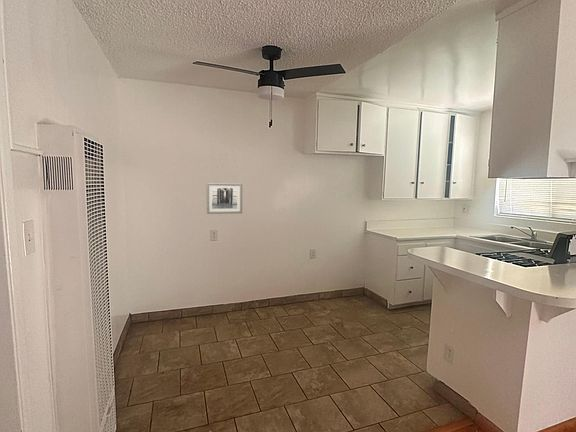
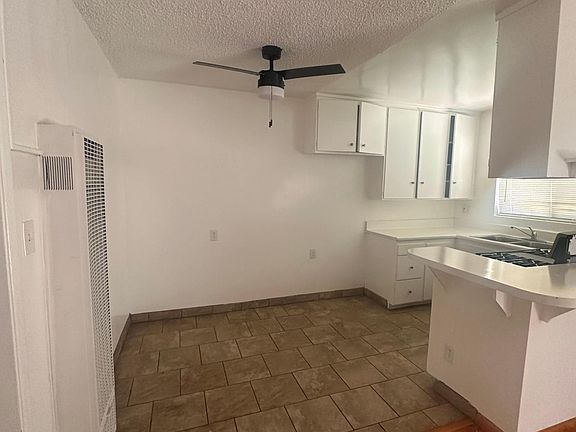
- wall art (224, 198)
